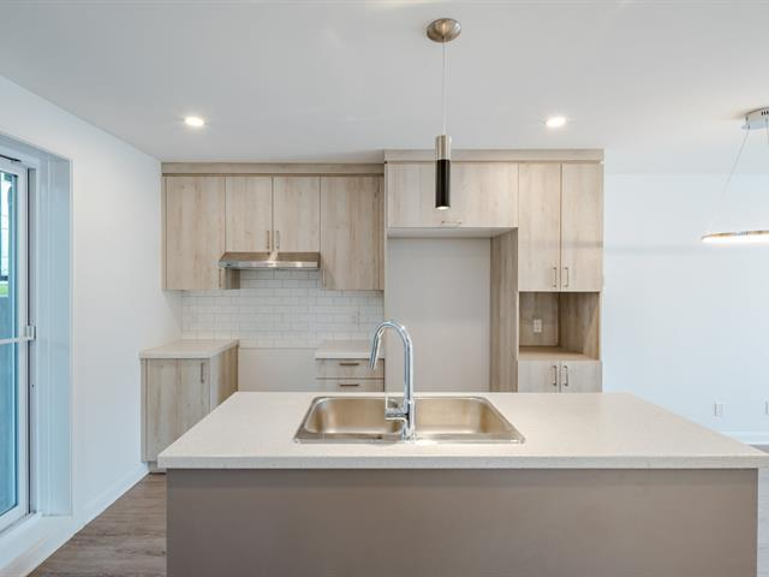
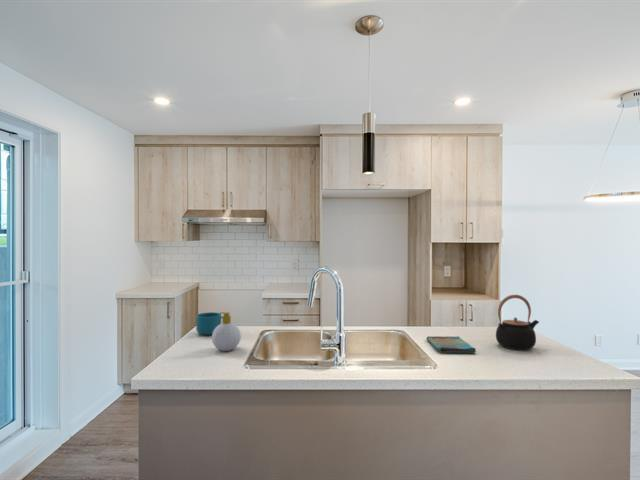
+ soap bottle (226, 330)
+ dish towel (449, 343)
+ teapot (518, 320)
+ cup (212, 323)
